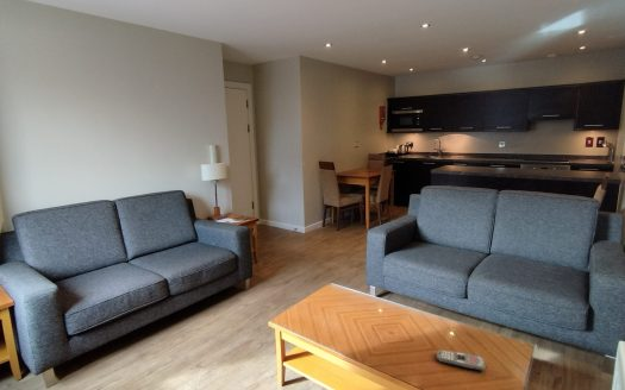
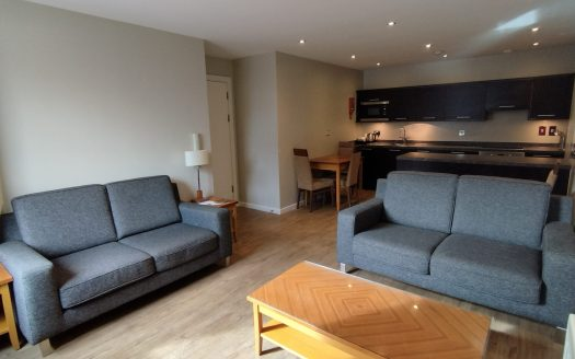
- remote control (460, 359)
